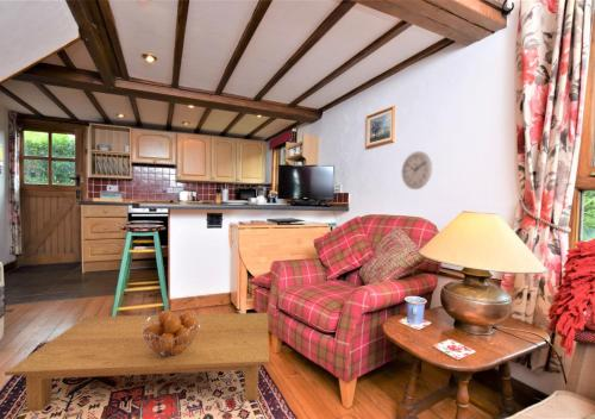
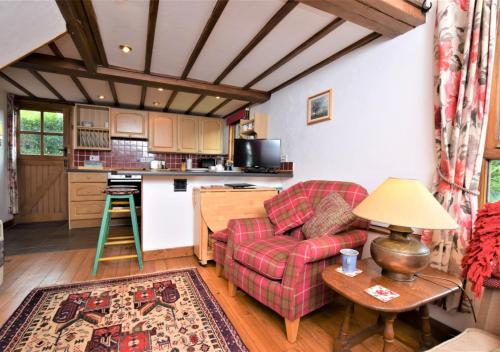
- coffee table (163, 357)
- wall clock (415, 170)
- fruit basket (171, 332)
